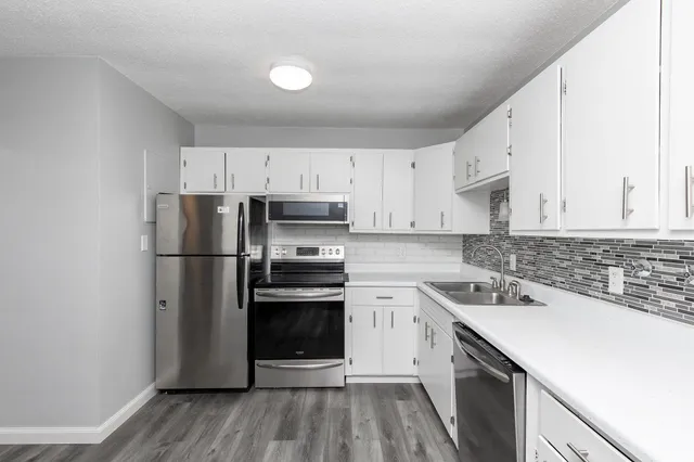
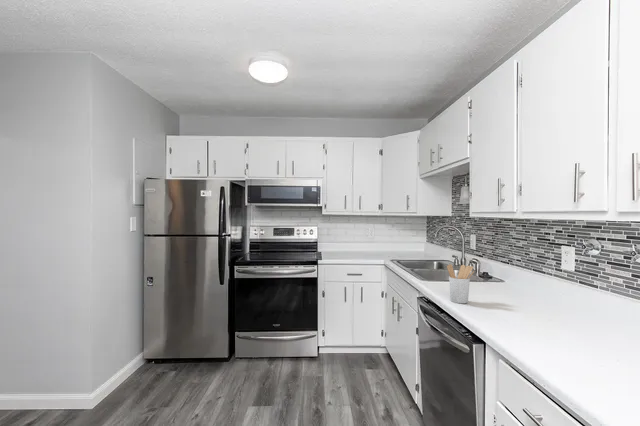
+ utensil holder (461, 282)
